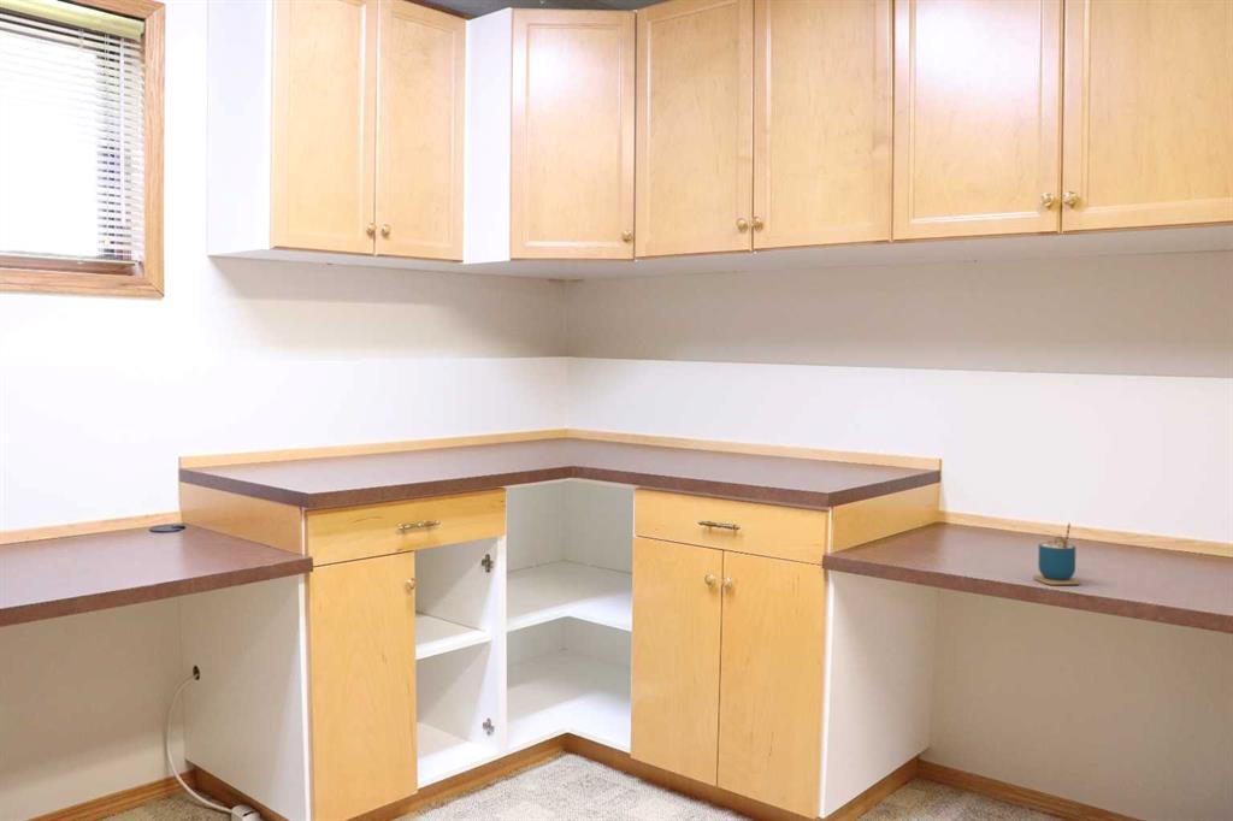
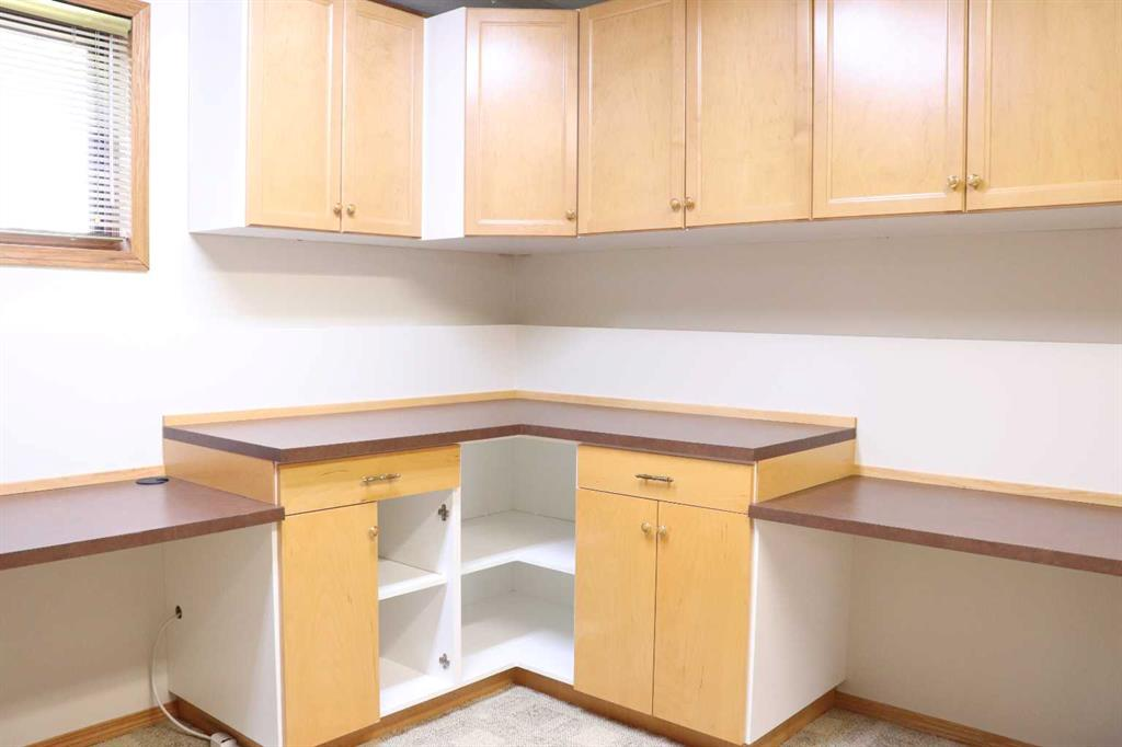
- cup (1056, 550)
